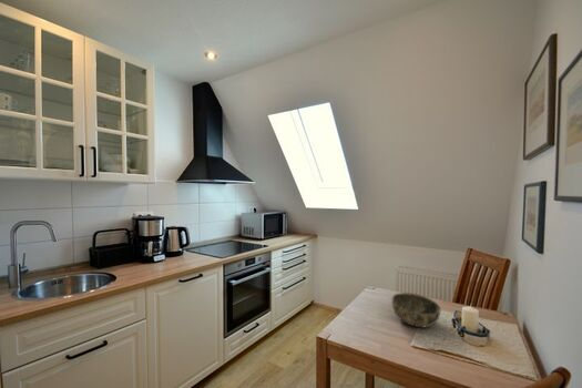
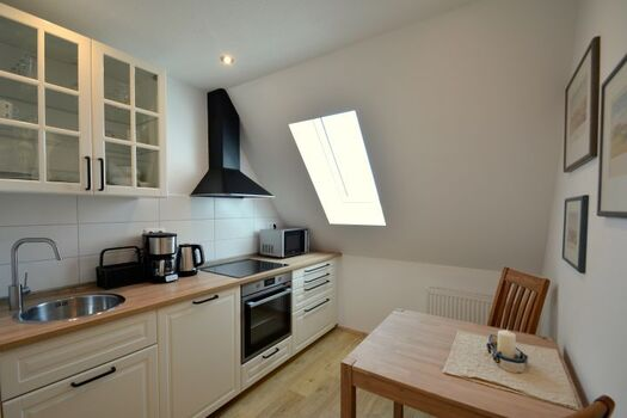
- bowl (415, 312)
